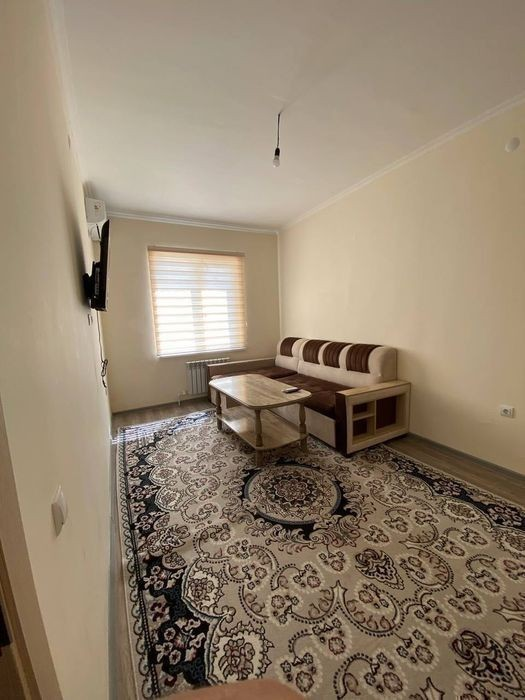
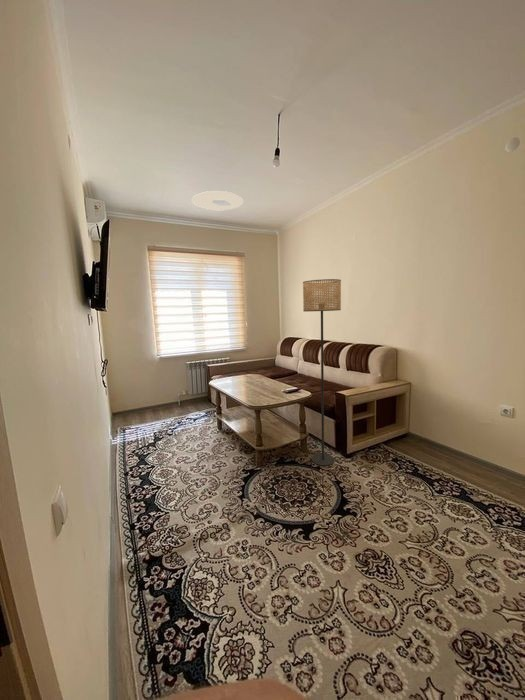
+ ceiling light (217, 199)
+ floor lamp (322, 374)
